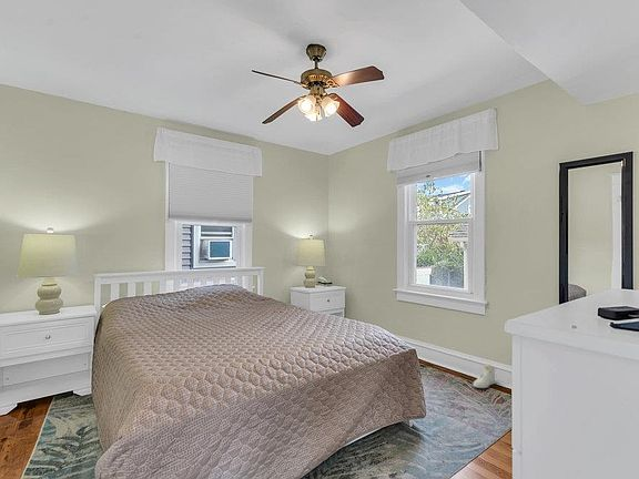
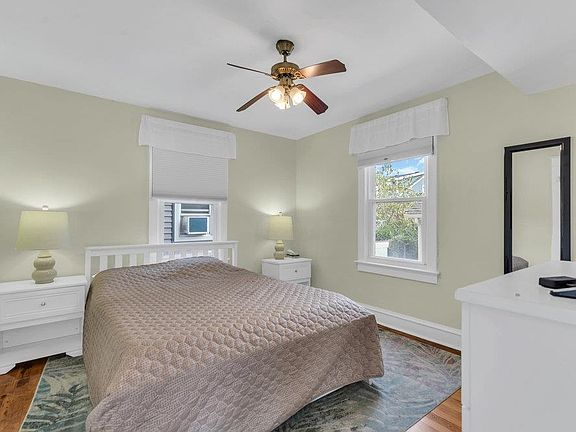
- sneaker (484, 374)
